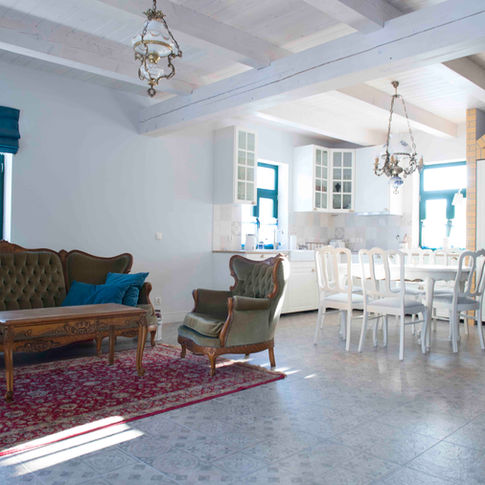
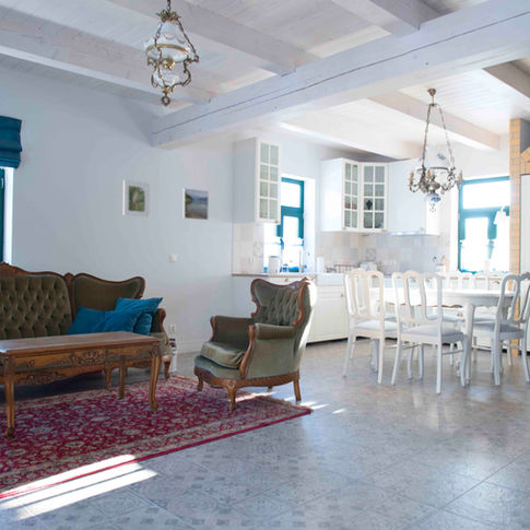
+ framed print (136, 199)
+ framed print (196, 204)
